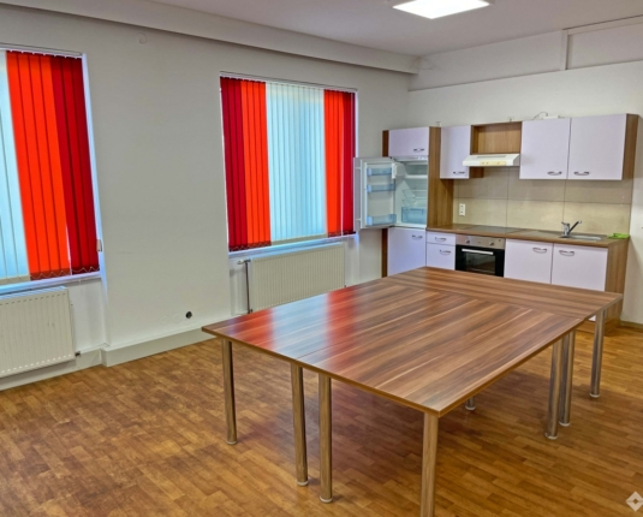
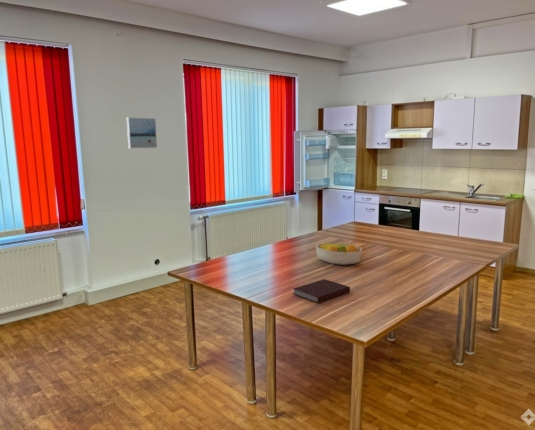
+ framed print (142, 133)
+ notebook (321, 290)
+ fruit bowl (338, 251)
